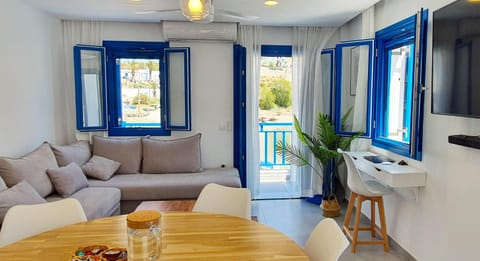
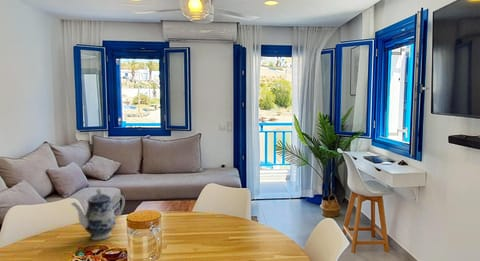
+ teapot (99, 212)
